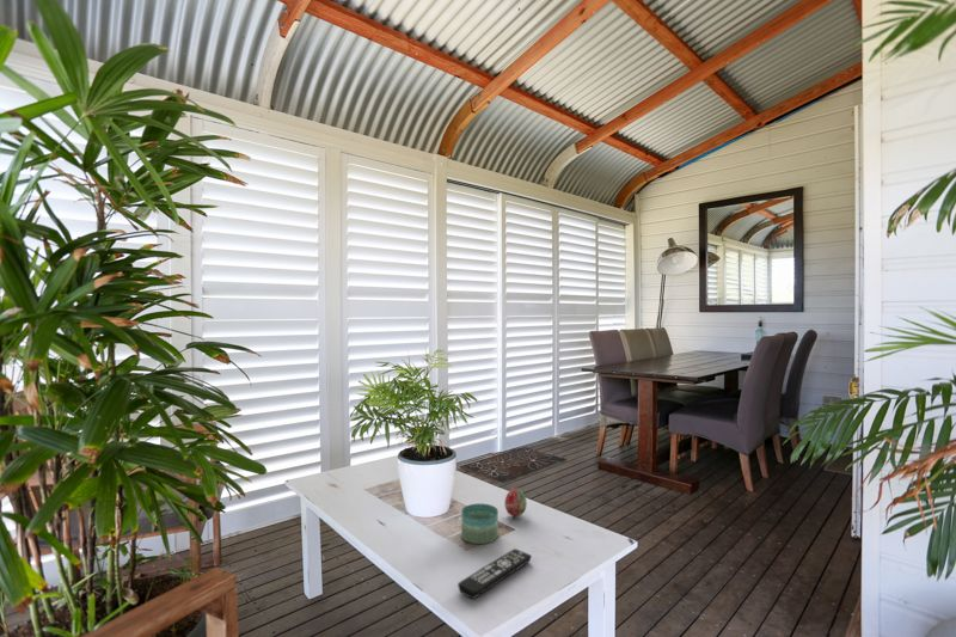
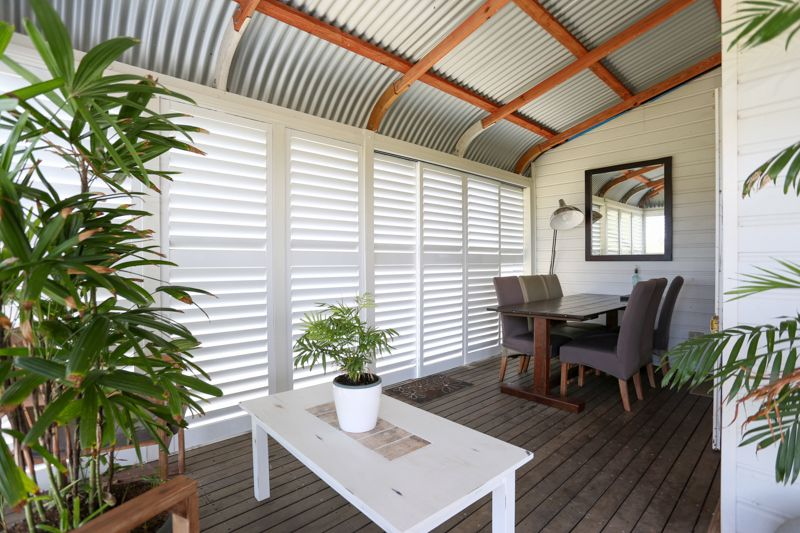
- remote control (496, 571)
- decorative egg (515, 502)
- candle (479, 522)
